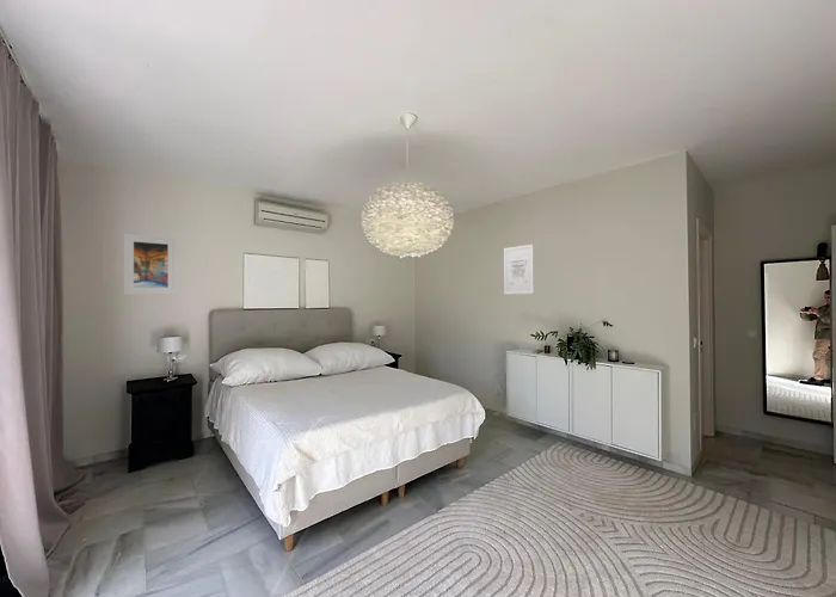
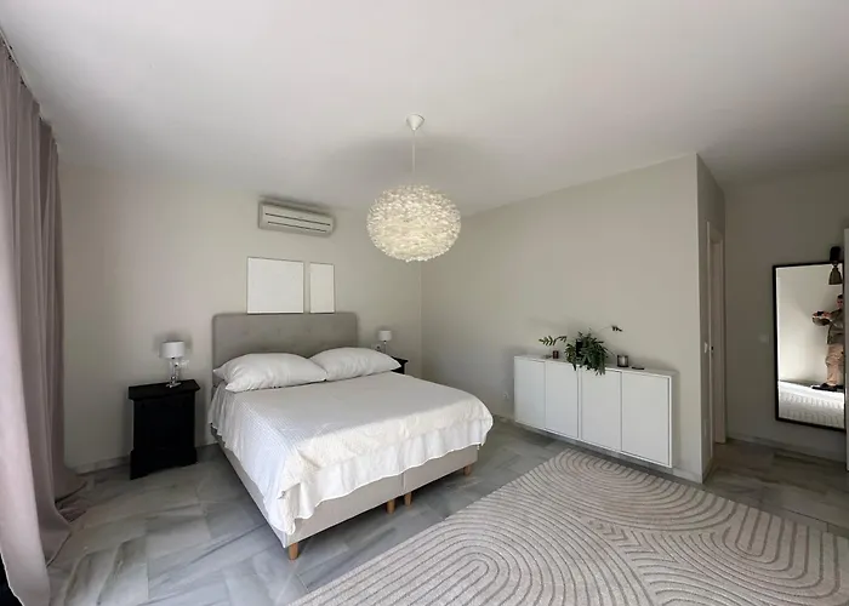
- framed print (150, 265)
- wall art (518, 270)
